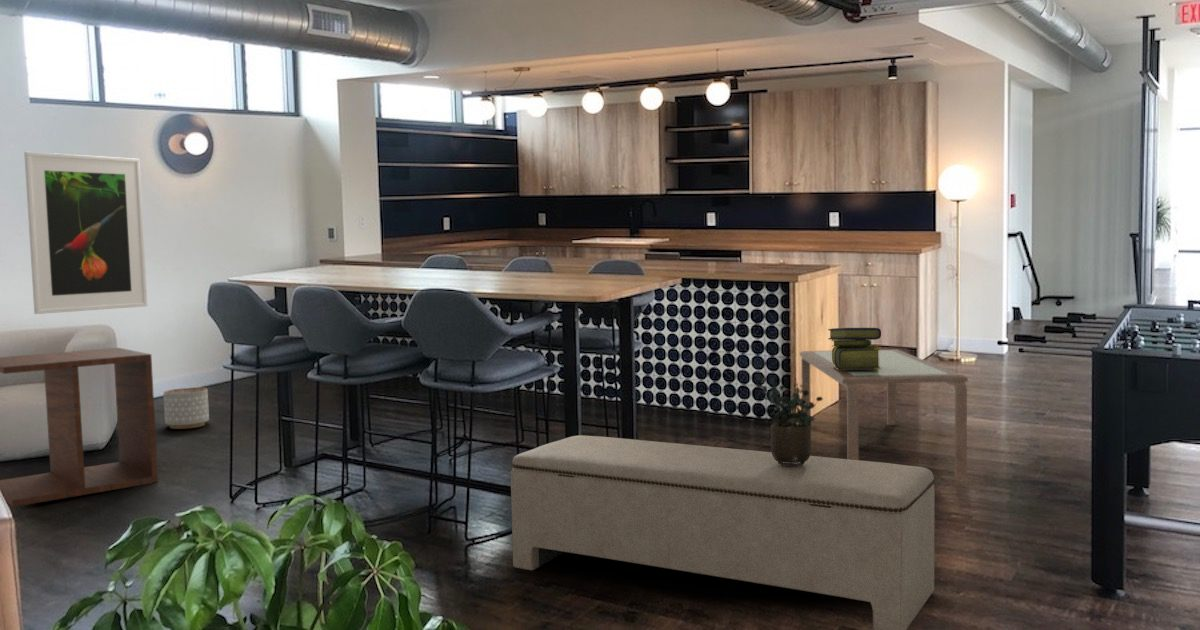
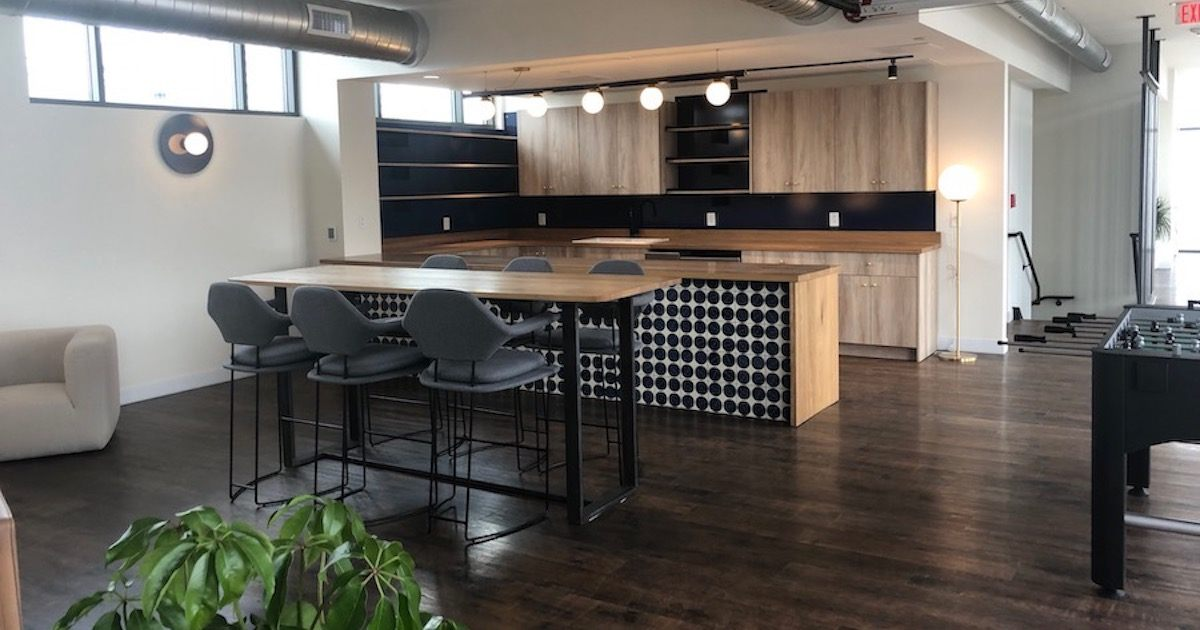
- bench (712, 518)
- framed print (89, 233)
- potted plant (786, 413)
- stack of books (853, 346)
- planter (186, 408)
- side table (69, 421)
- coffee table (887, 407)
